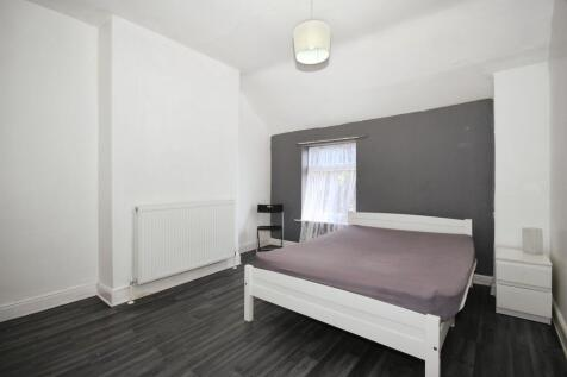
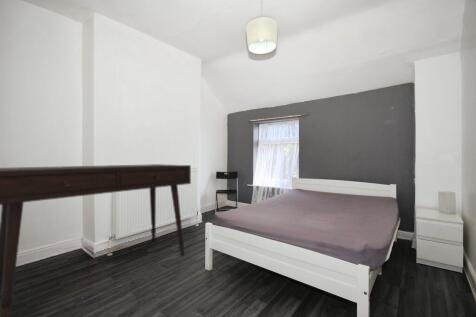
+ desk (102, 193)
